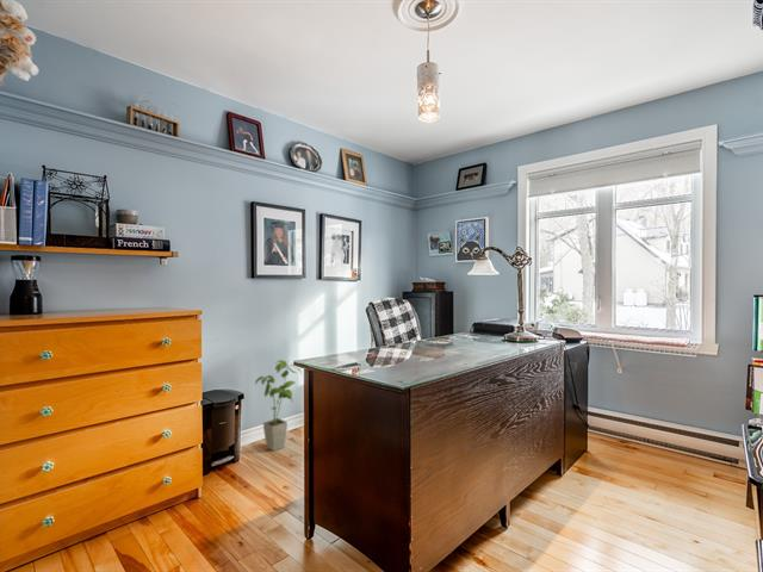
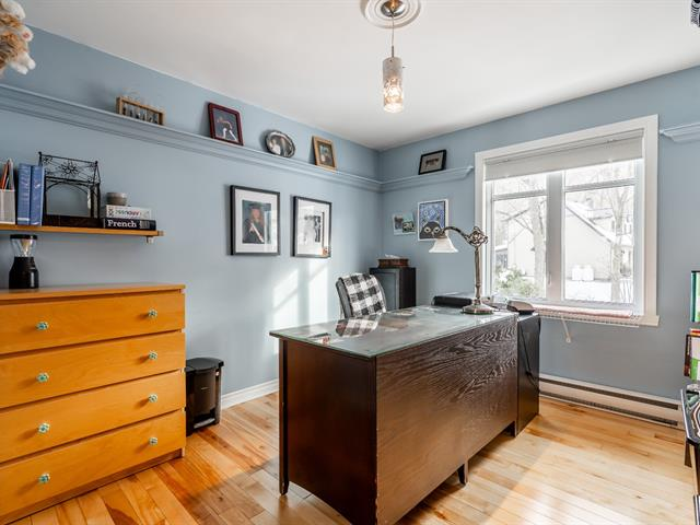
- house plant (280, 402)
